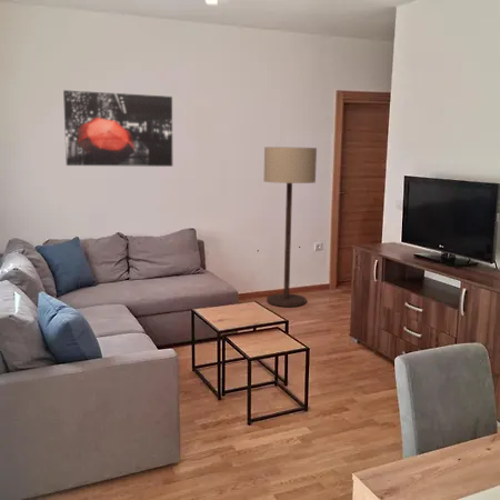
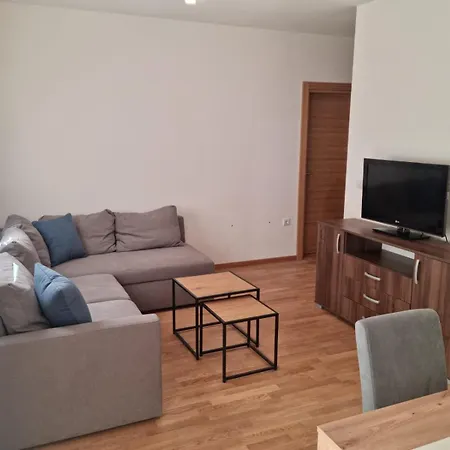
- floor lamp (288, 226)
- wall art (120, 130)
